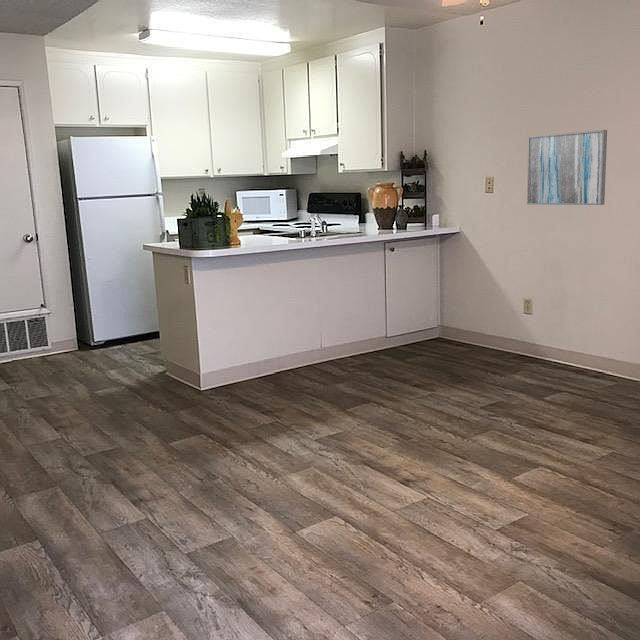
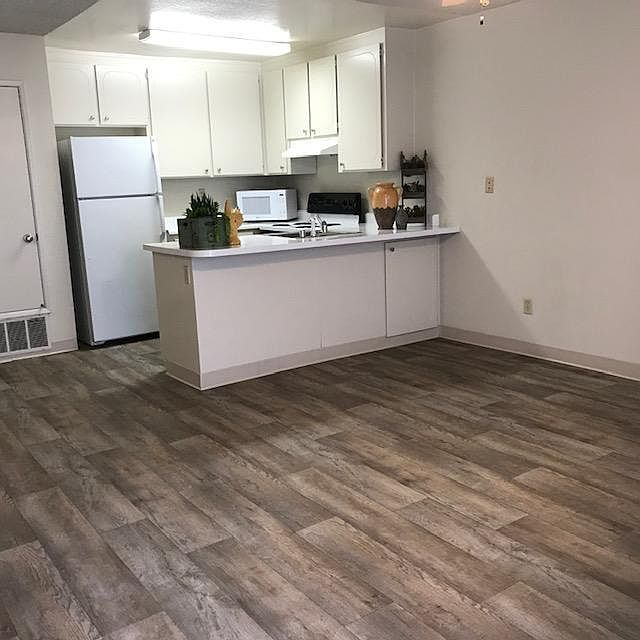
- wall art (564, 169)
